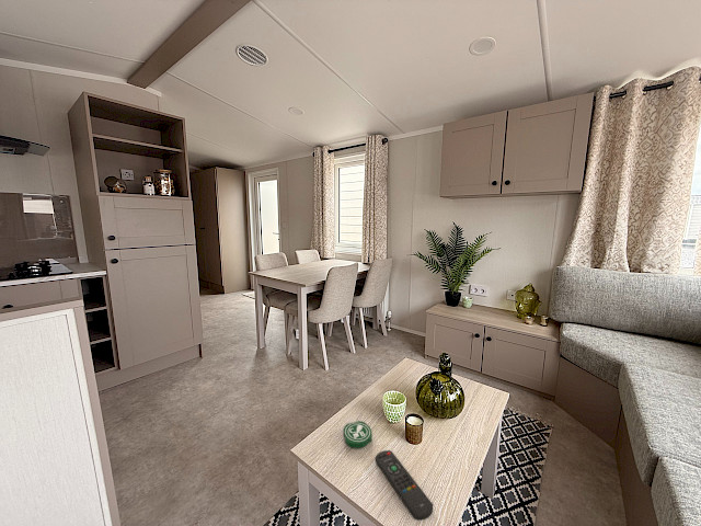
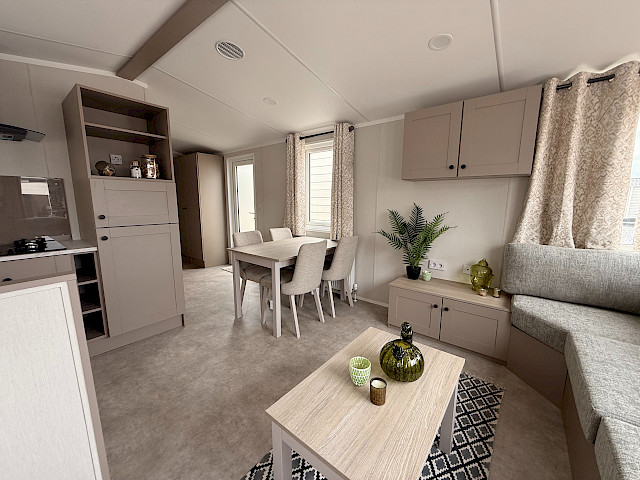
- remote control (401, 480)
- coaster (357, 434)
